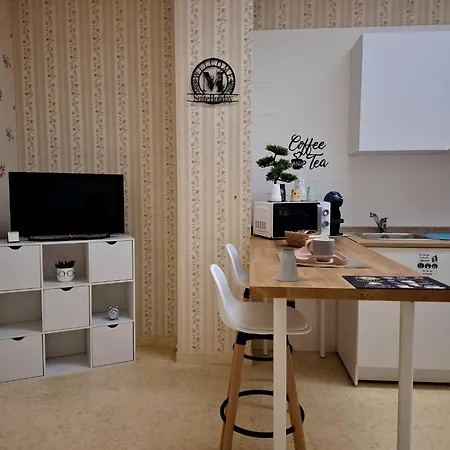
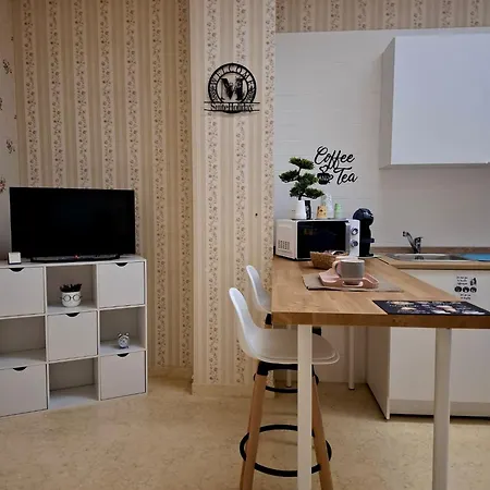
- saltshaker (287, 263)
